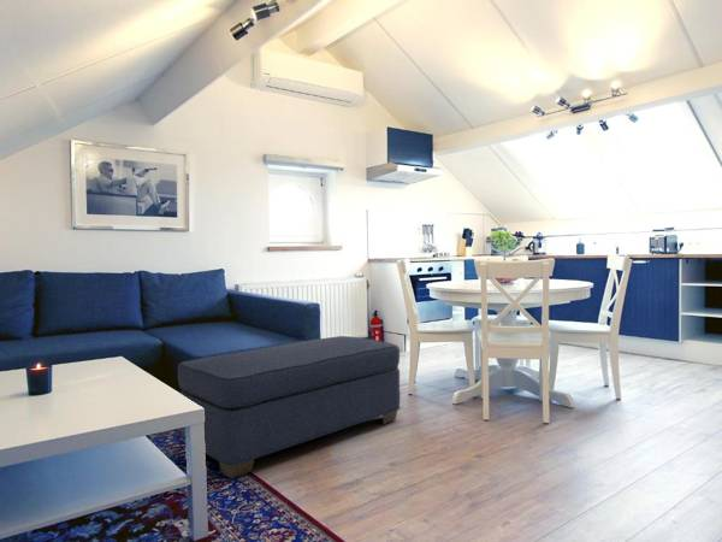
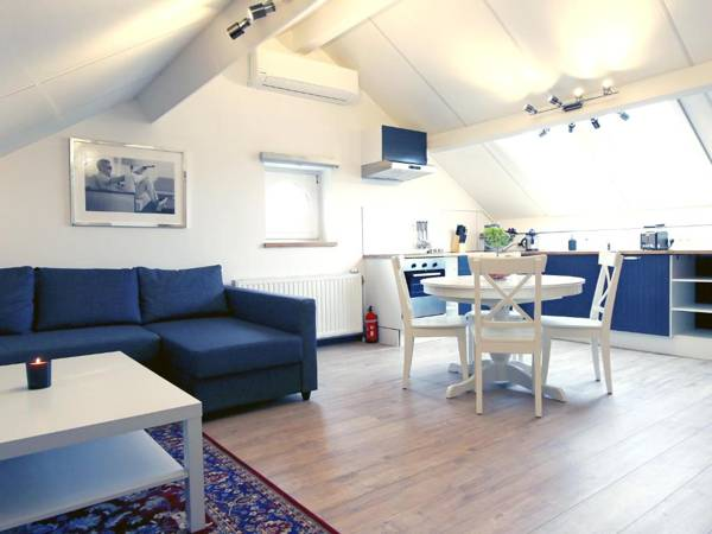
- ottoman (297, 390)
